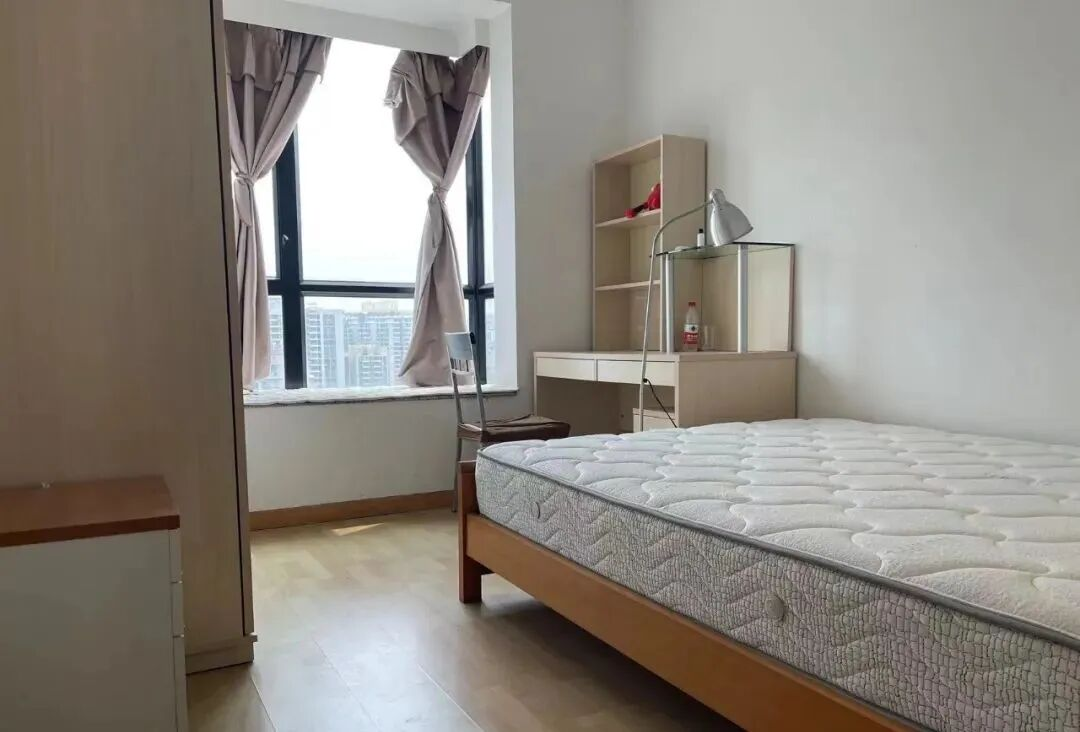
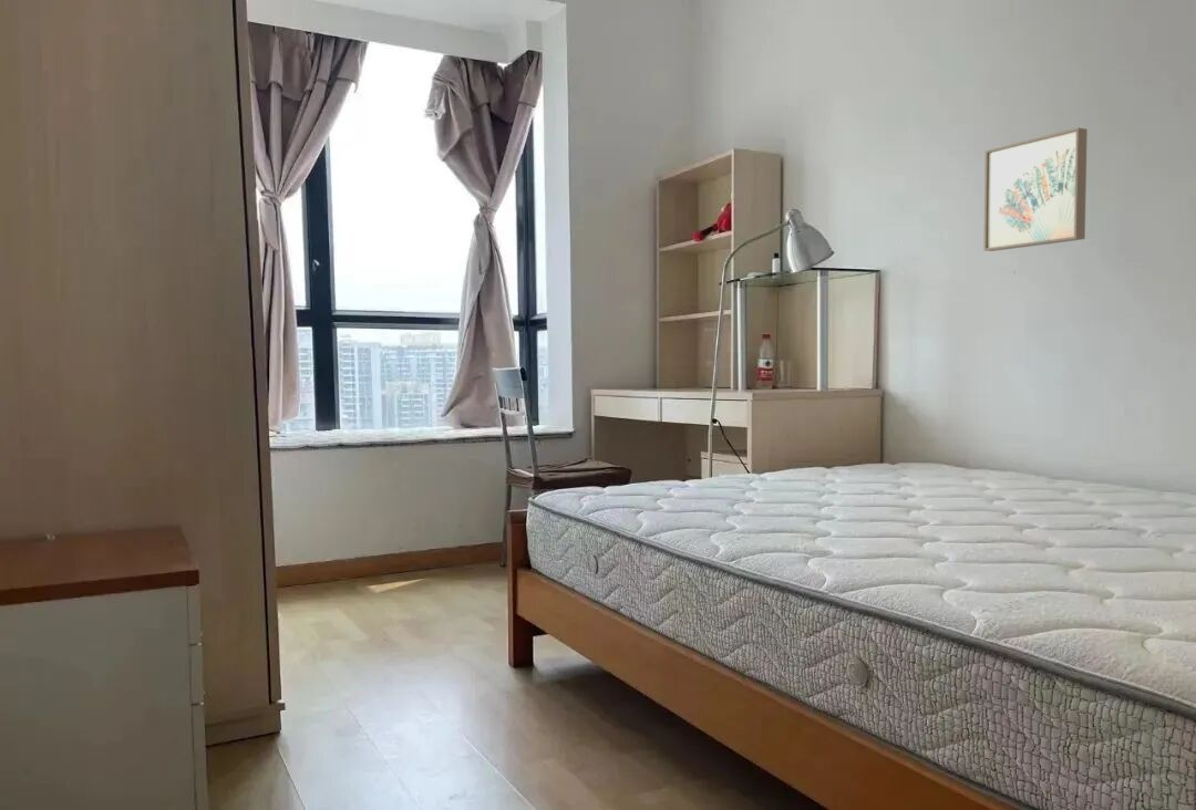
+ wall art (1032, 193)
